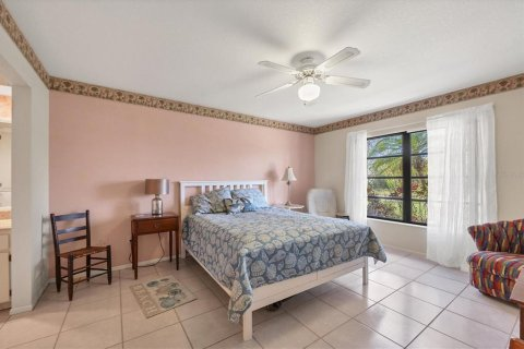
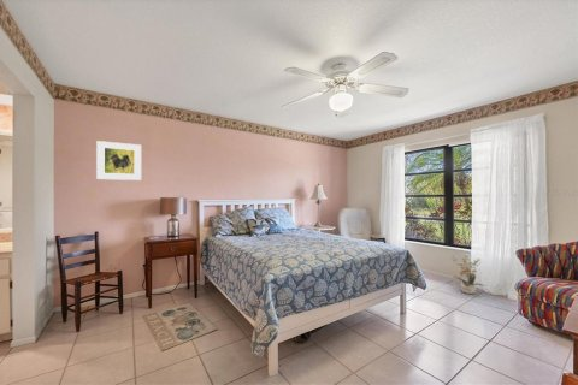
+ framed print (119, 161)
+ potted plant (466, 274)
